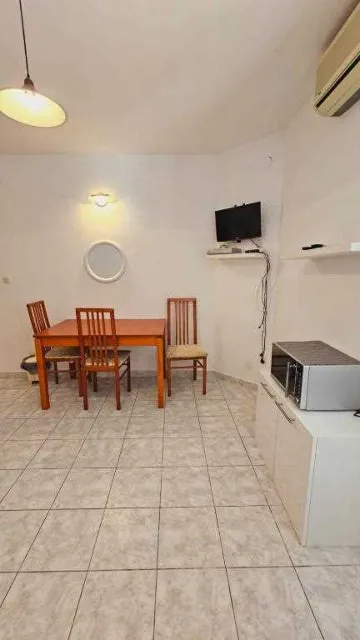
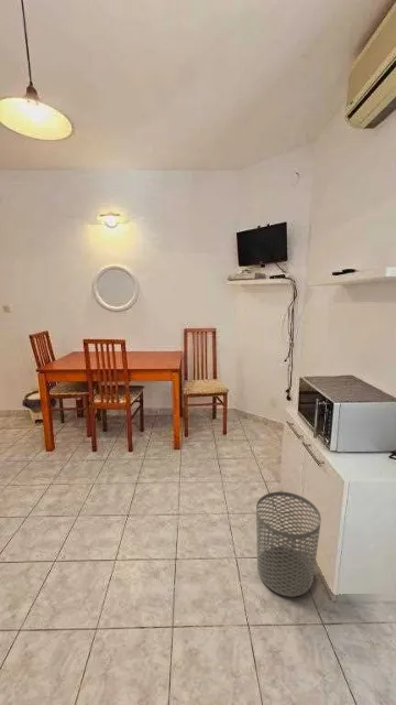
+ waste bin (286, 542)
